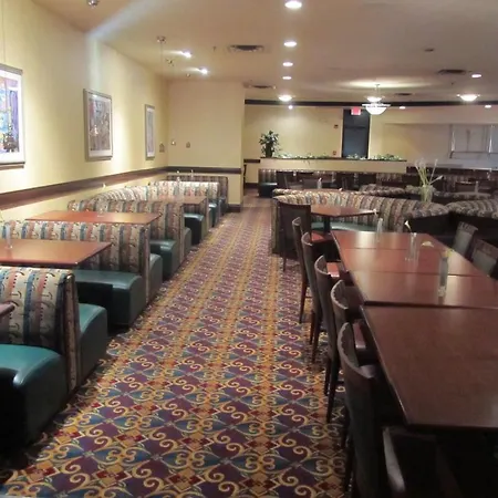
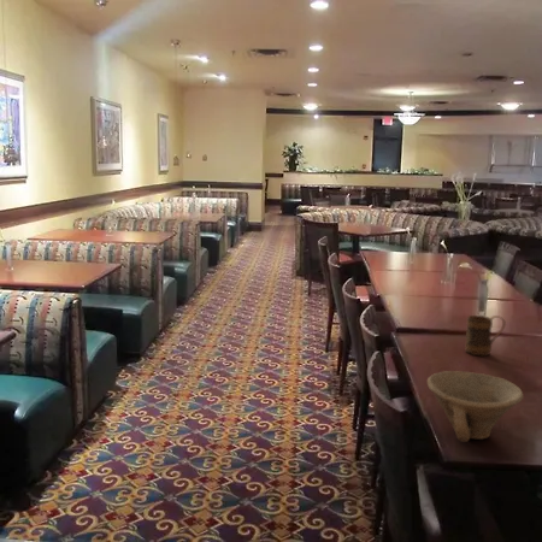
+ mug (484, 334)
+ bowl (472, 408)
